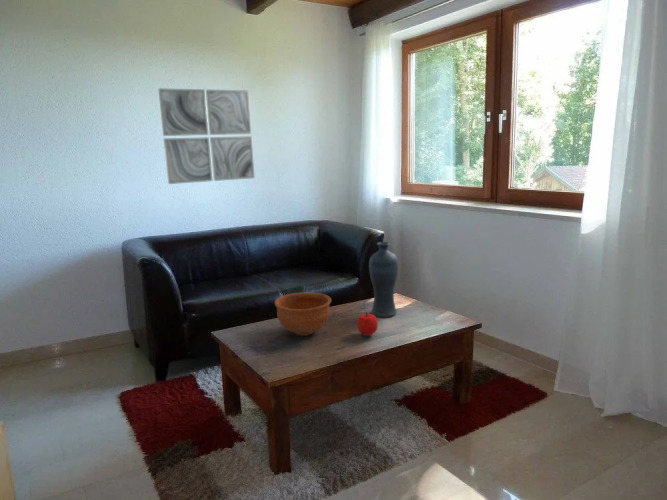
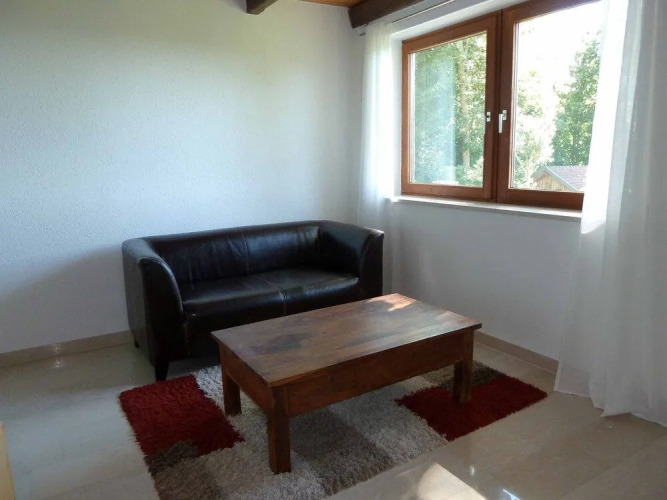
- fruit (367, 324)
- vase (383, 278)
- bowl (303, 316)
- wall art (208, 137)
